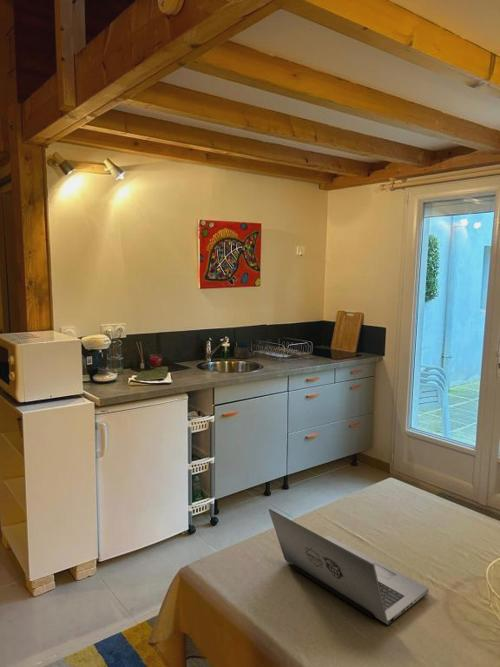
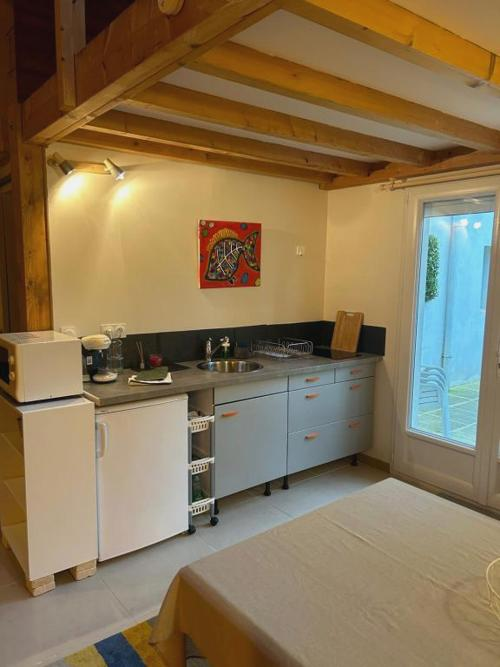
- laptop (346, 550)
